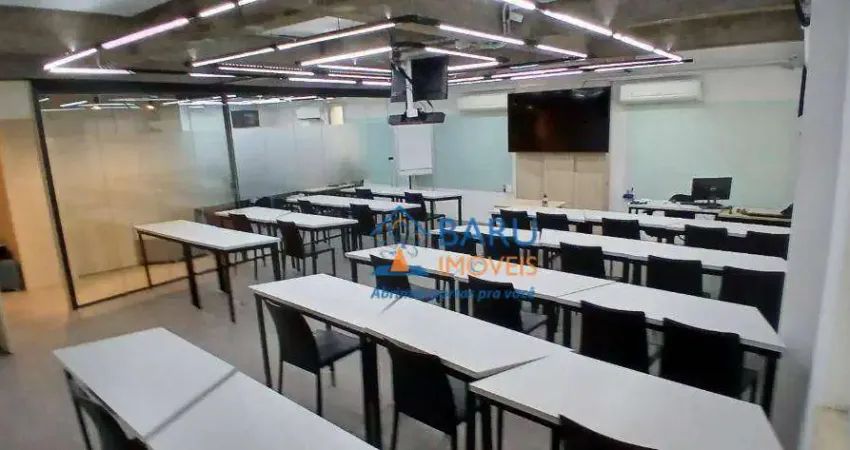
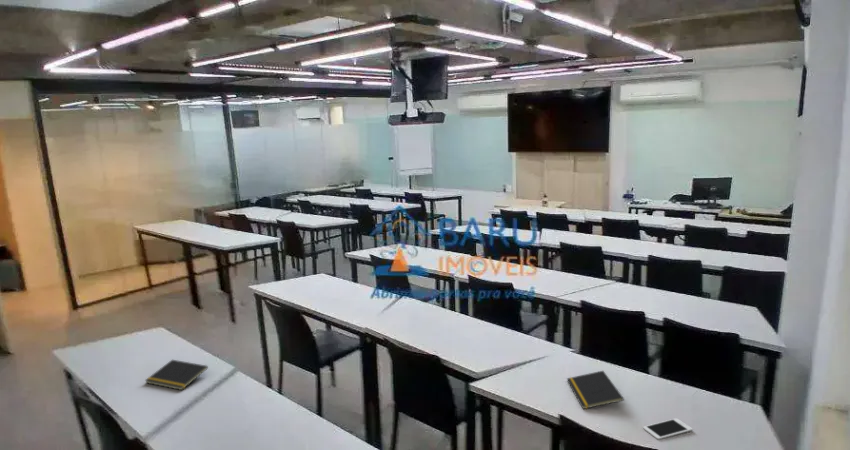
+ cell phone (667, 428)
+ notepad (593, 388)
+ notepad (176, 374)
